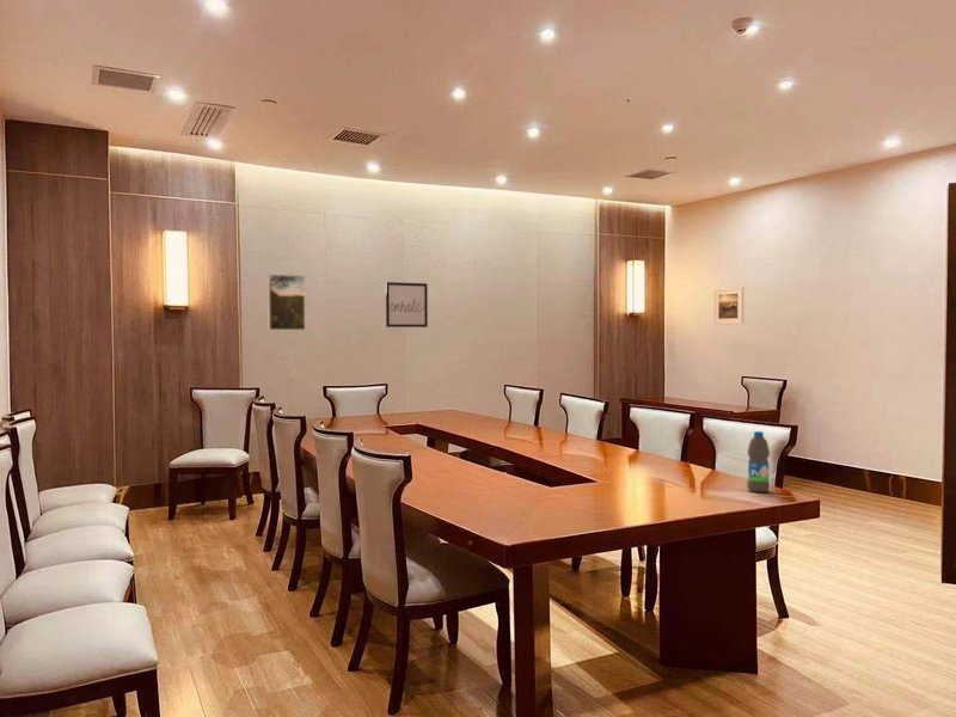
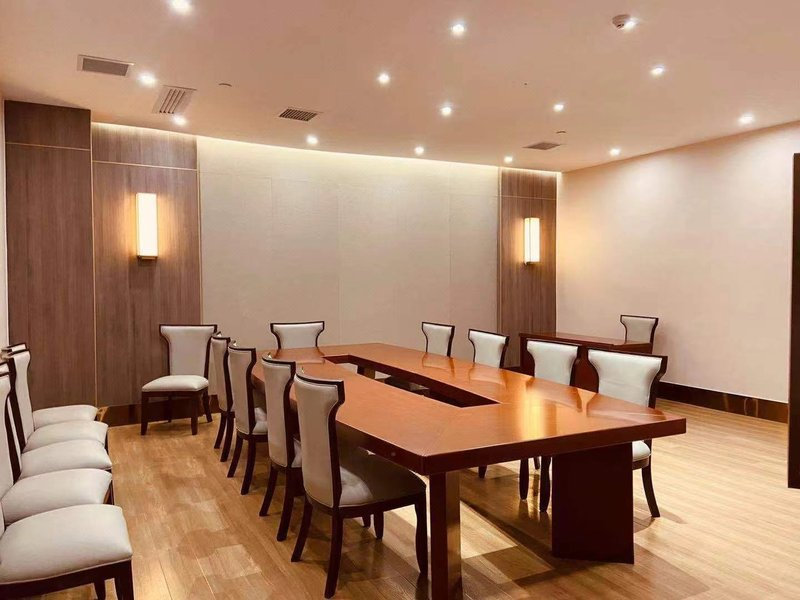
- water bottle (758, 461)
- wall art (406, 305)
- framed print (286, 302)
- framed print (728, 306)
